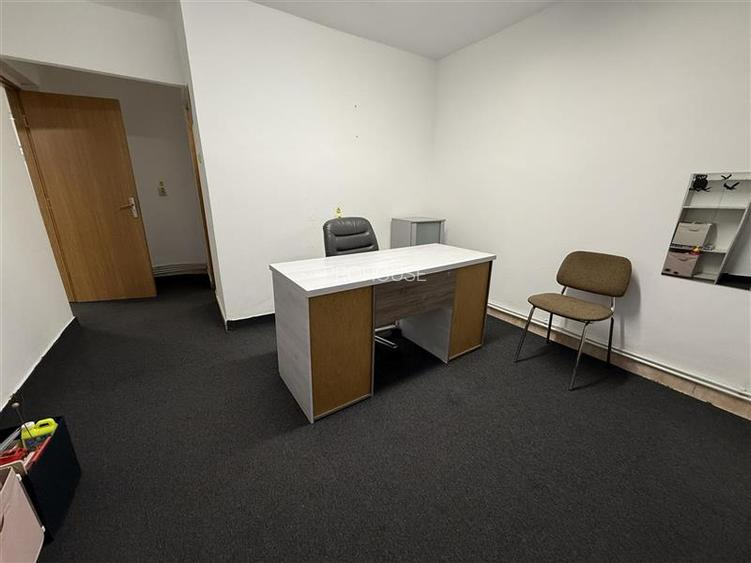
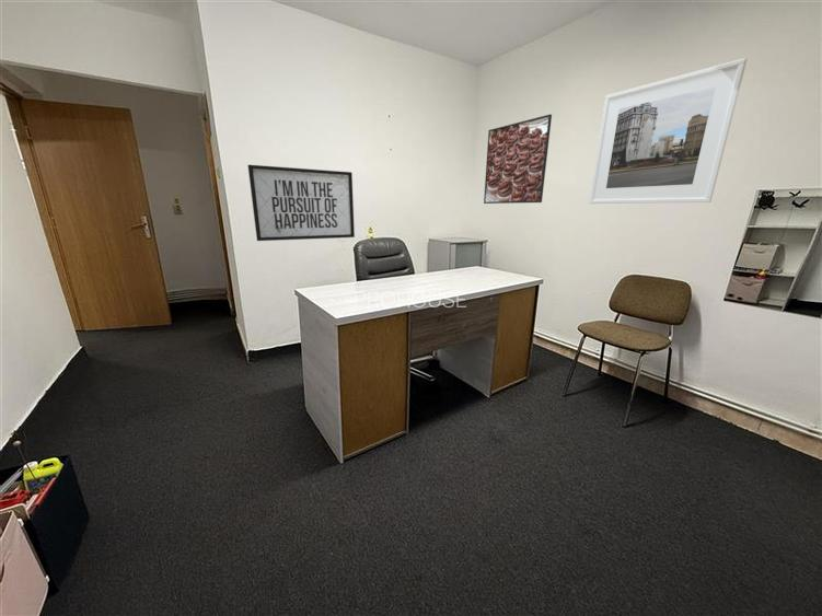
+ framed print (653, 143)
+ mirror (306, 205)
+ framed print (513, 164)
